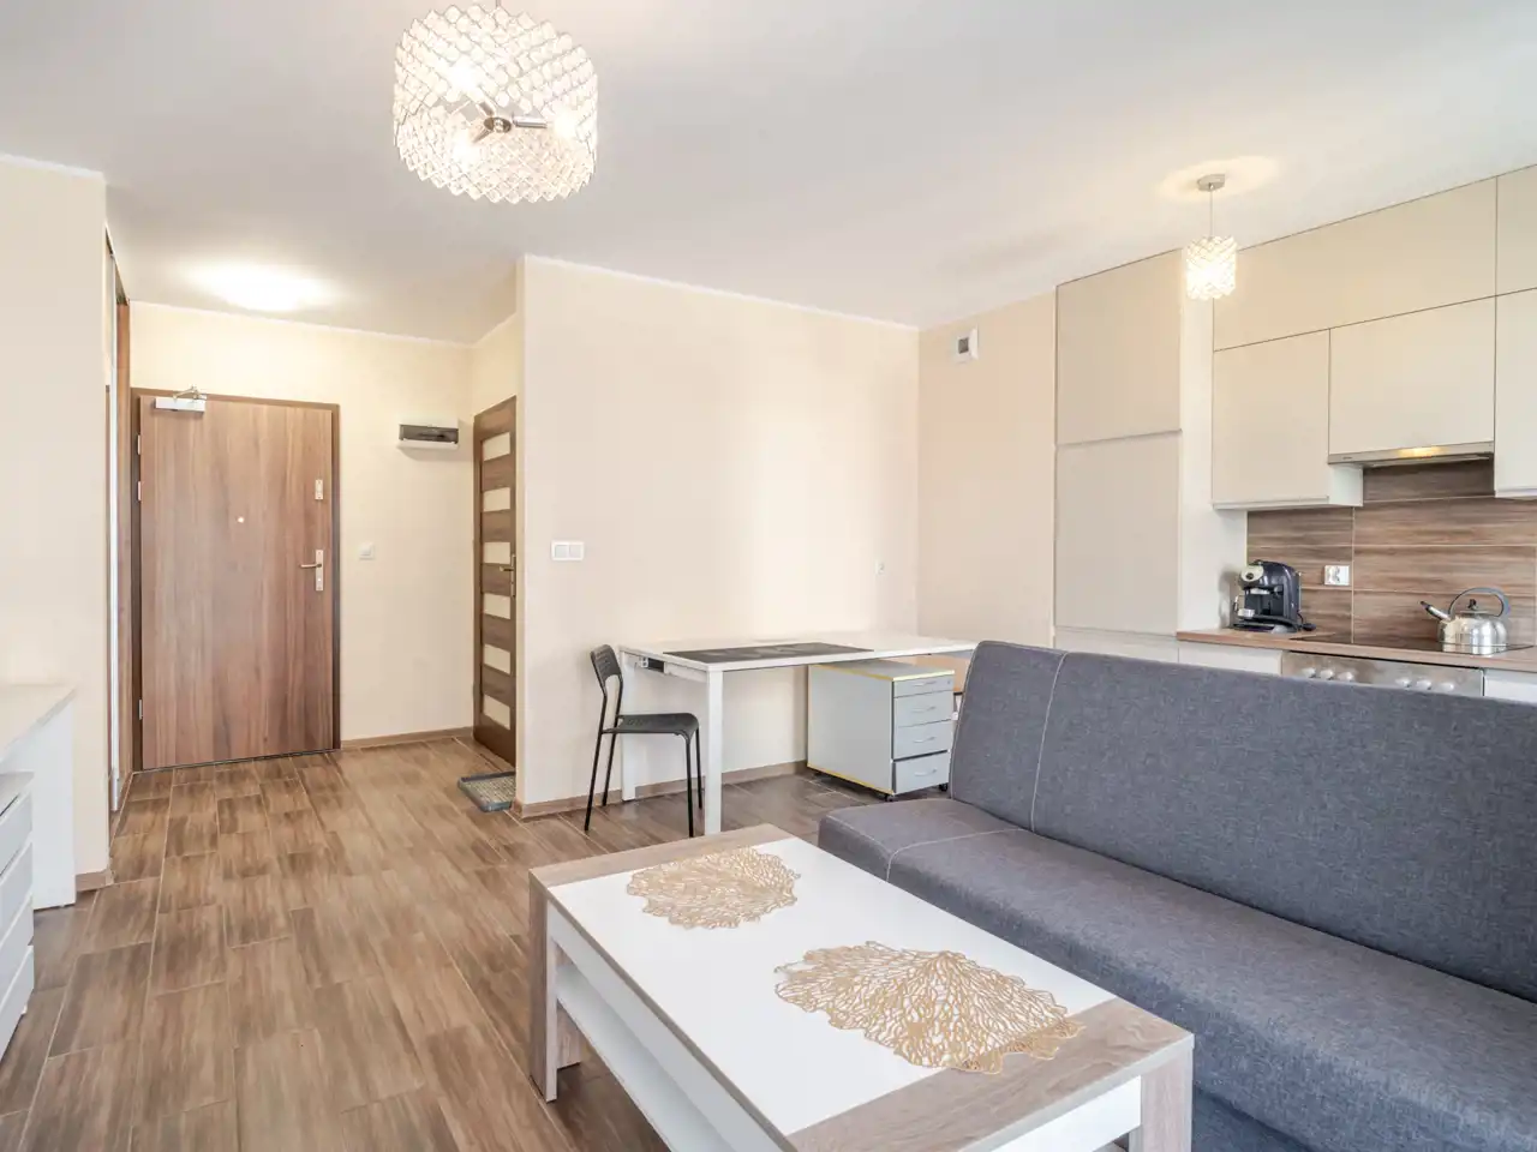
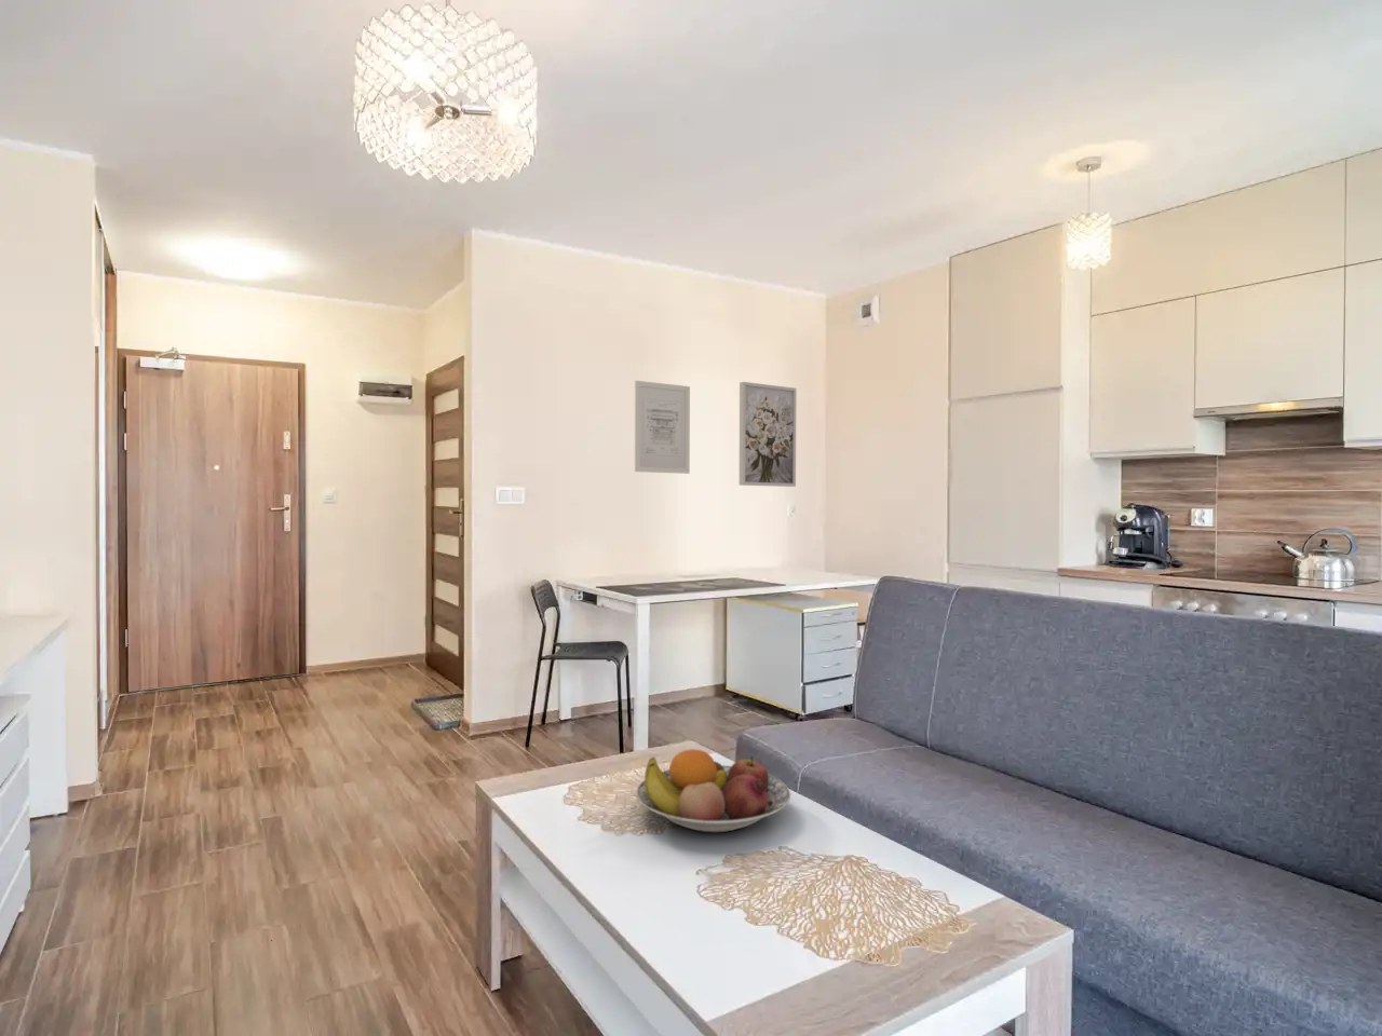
+ wall art (767, 435)
+ fruit bowl (713, 784)
+ wall art (662, 428)
